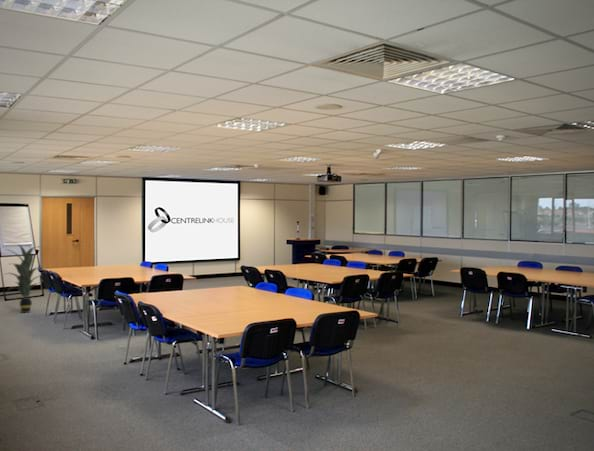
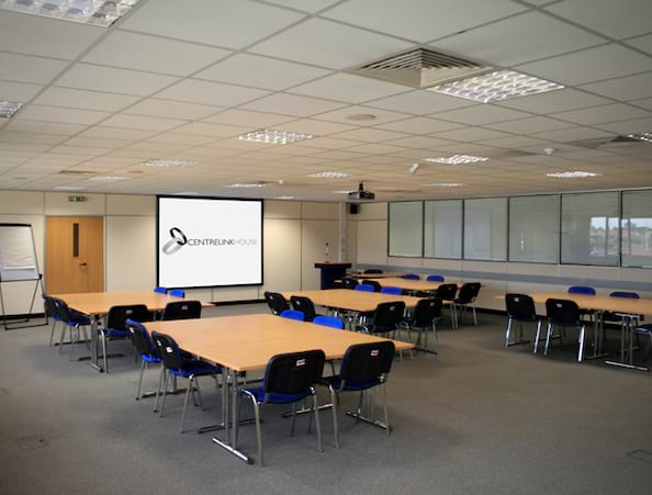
- indoor plant (22, 277)
